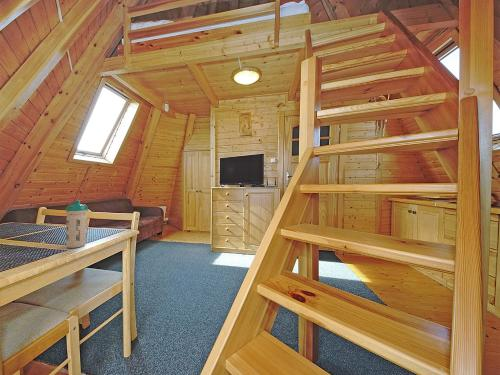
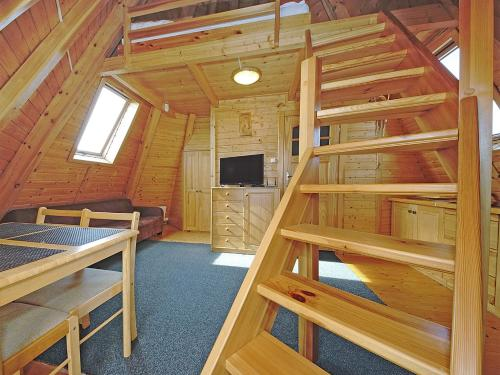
- water bottle (76, 223)
